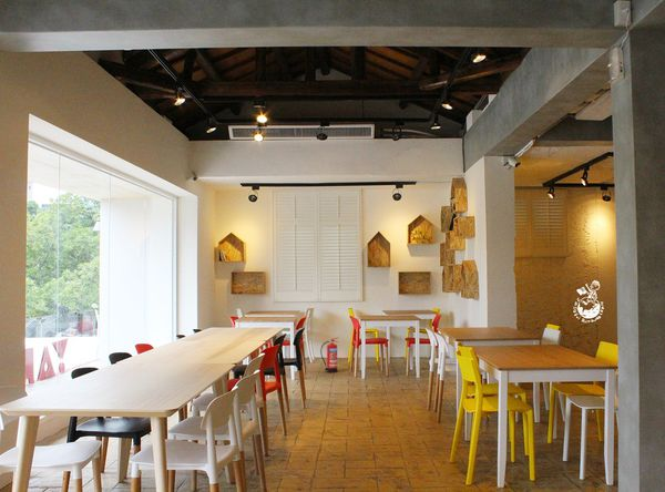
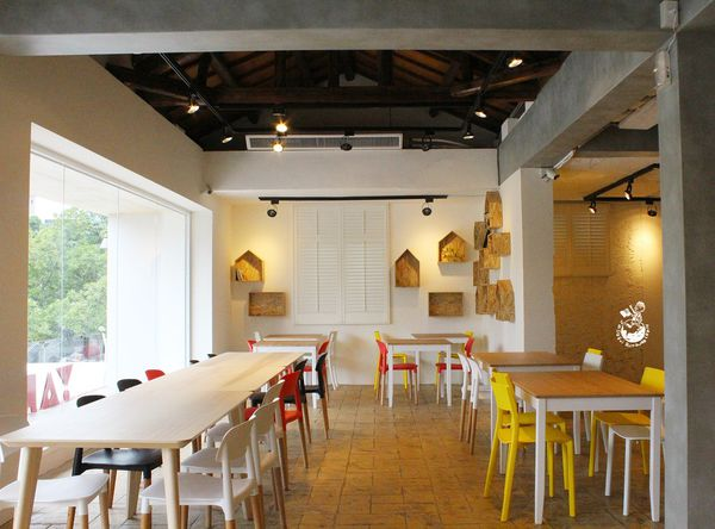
- fire extinguisher (329, 355)
